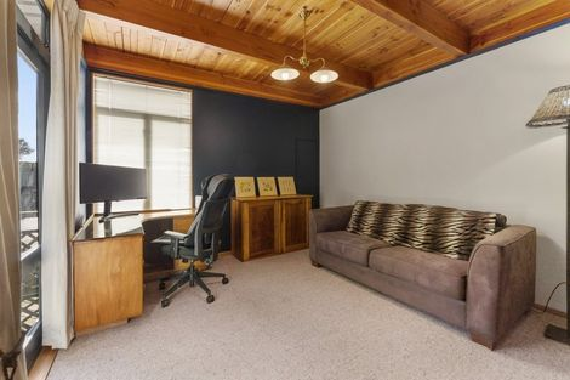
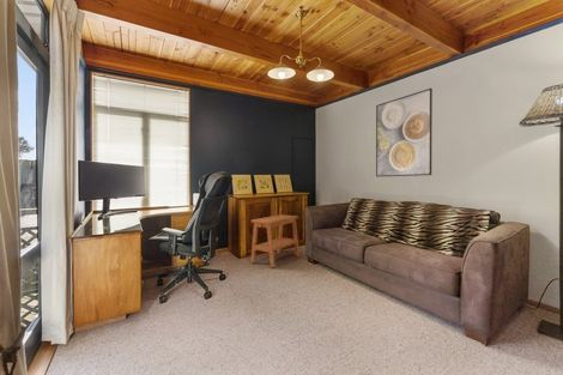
+ side table (277, 238)
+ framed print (401, 137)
